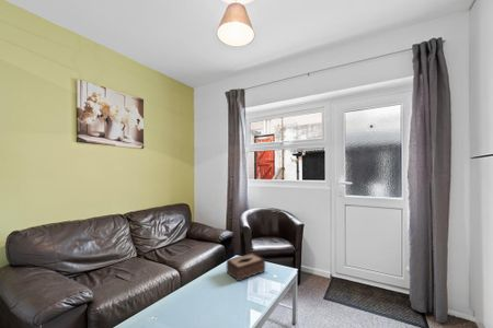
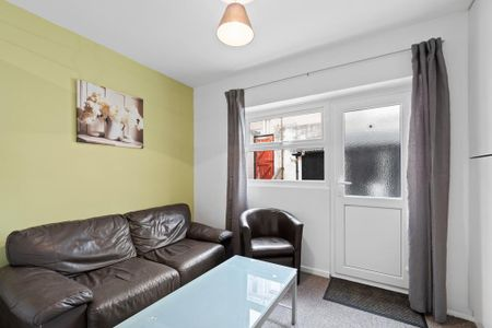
- tissue box (245, 266)
